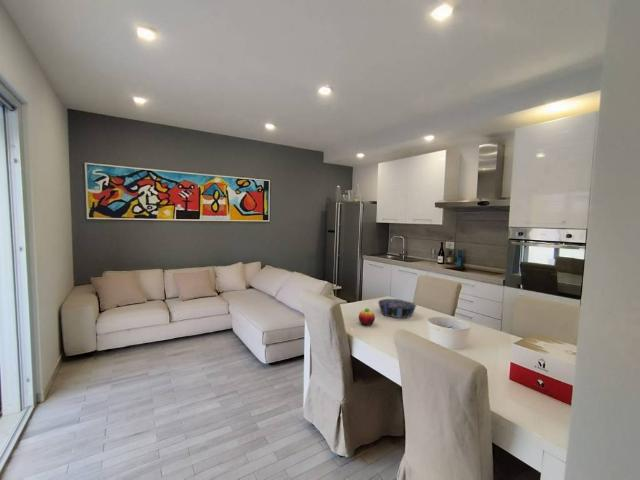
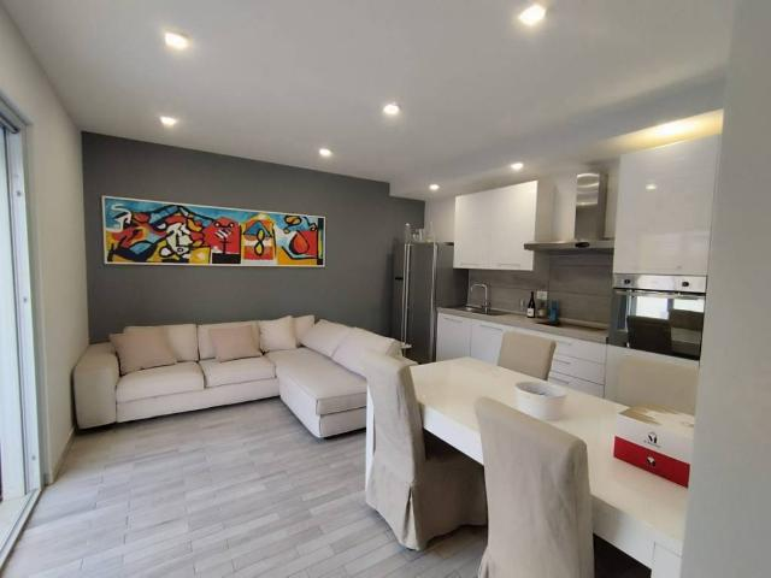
- decorative bowl (396, 308)
- fruit (366, 316)
